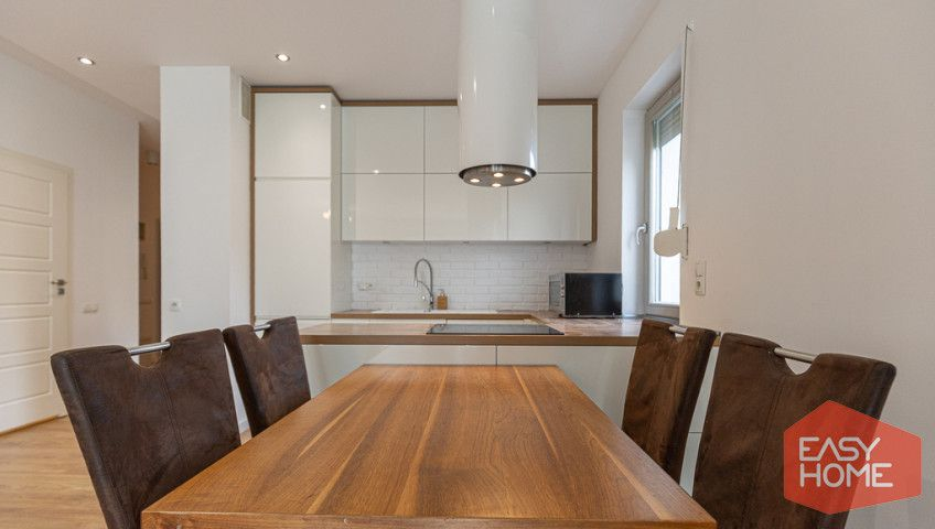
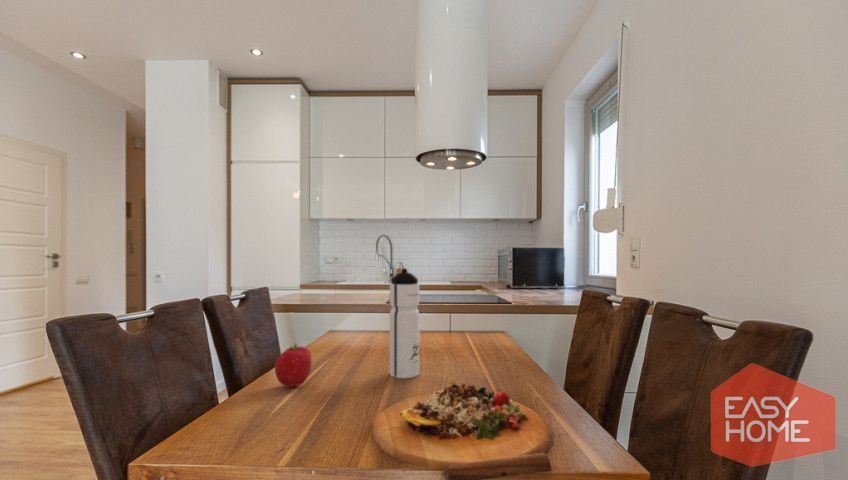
+ cutting board (462, 411)
+ water bottle (404, 321)
+ fruit (293, 364)
